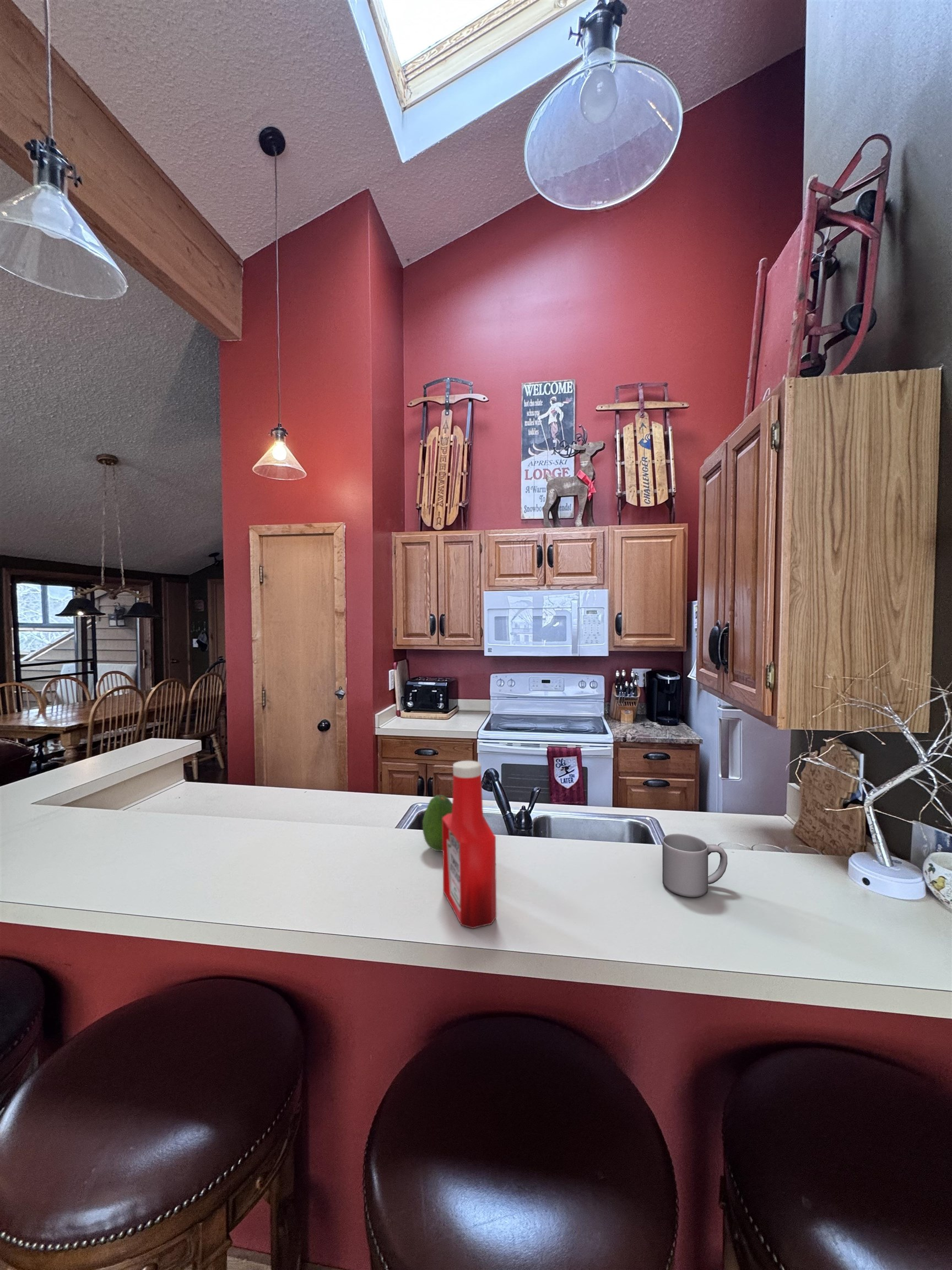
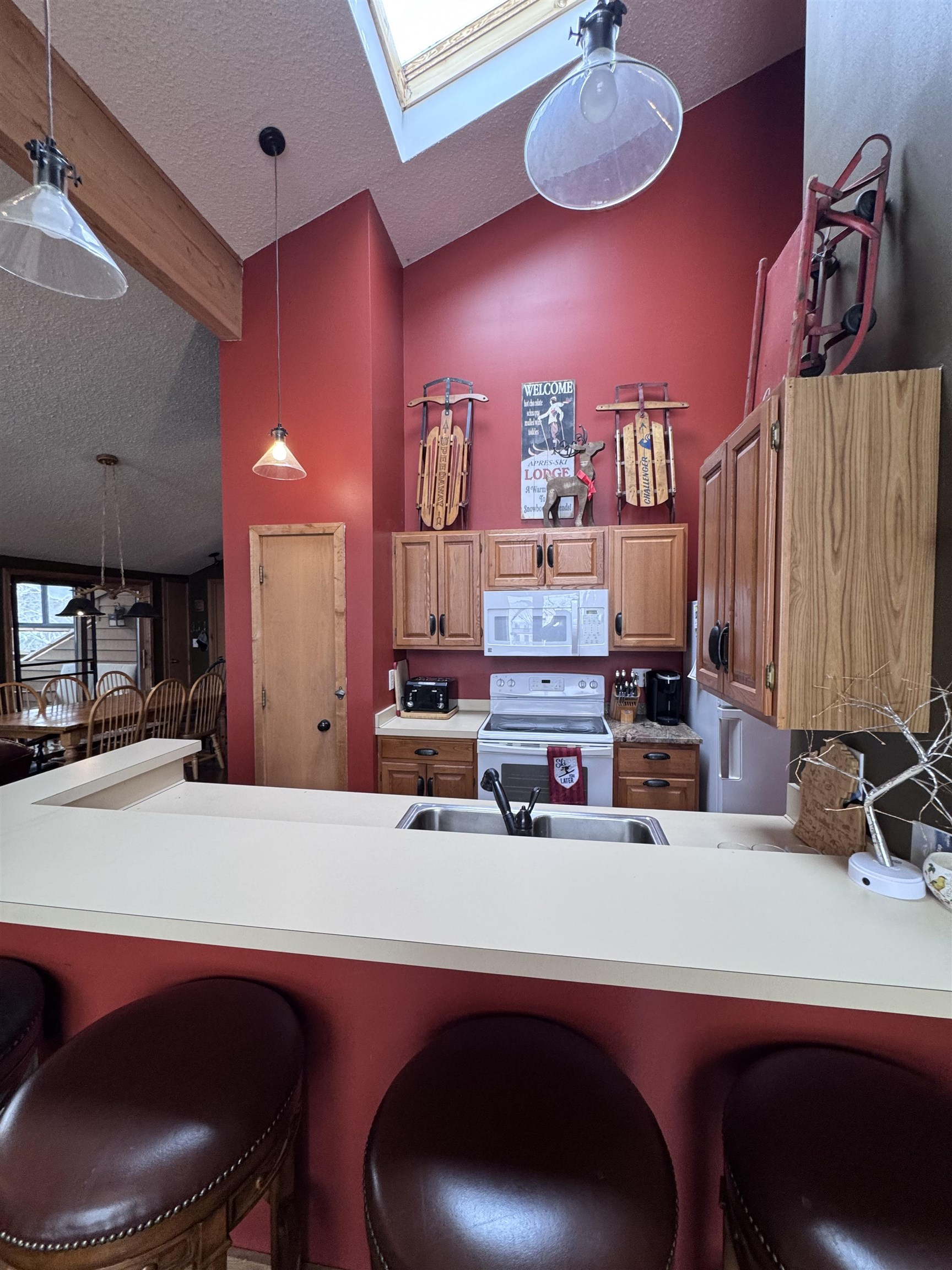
- fruit (441, 822)
- mug (696, 865)
- soap bottle (468, 834)
